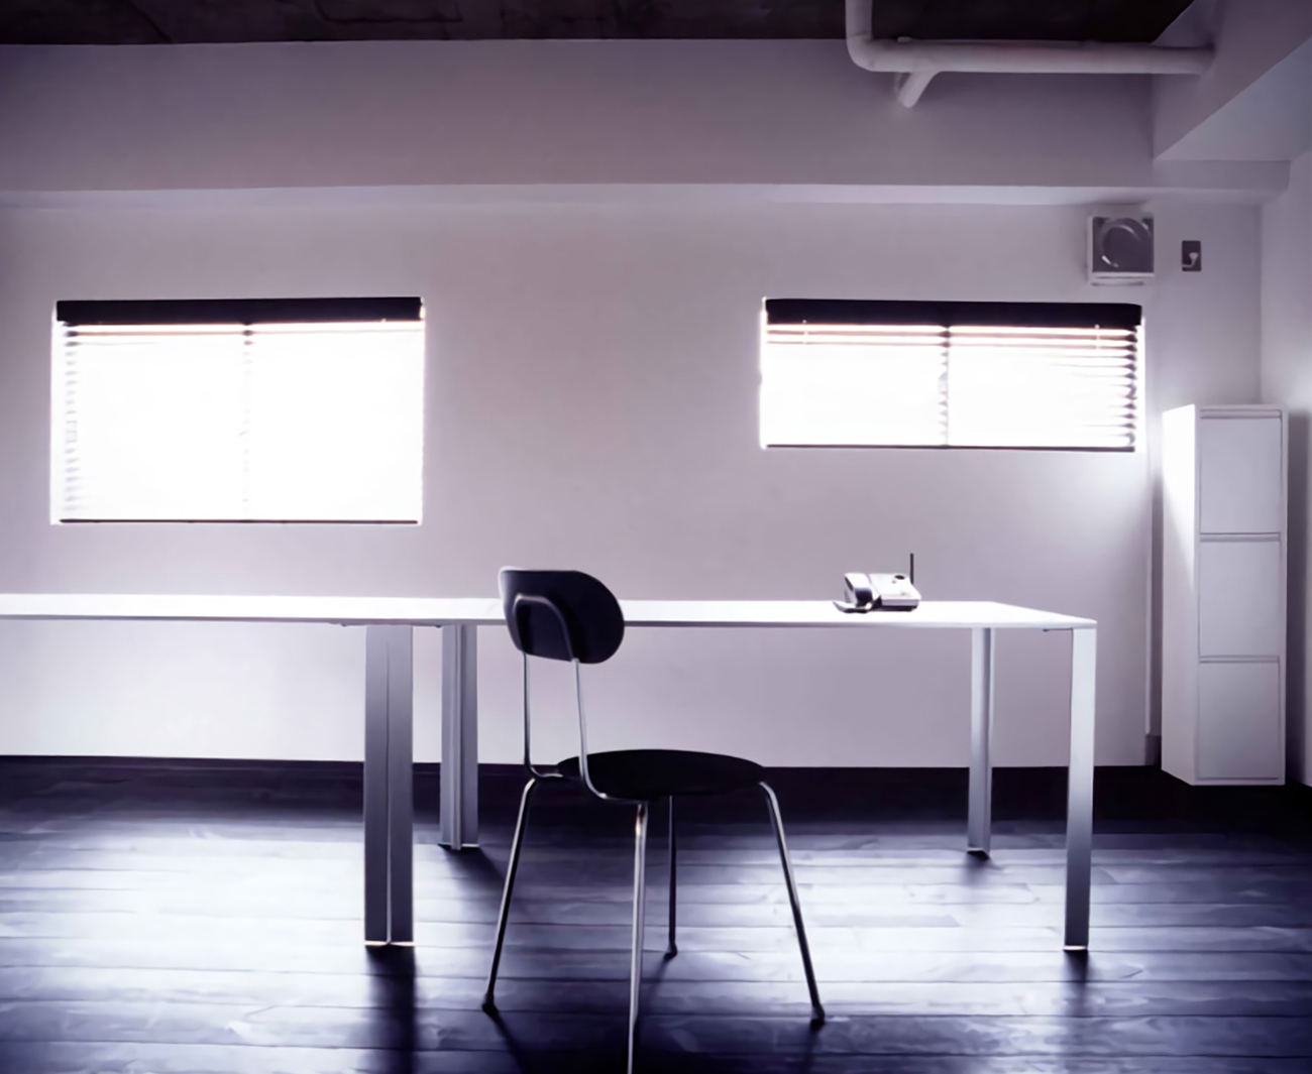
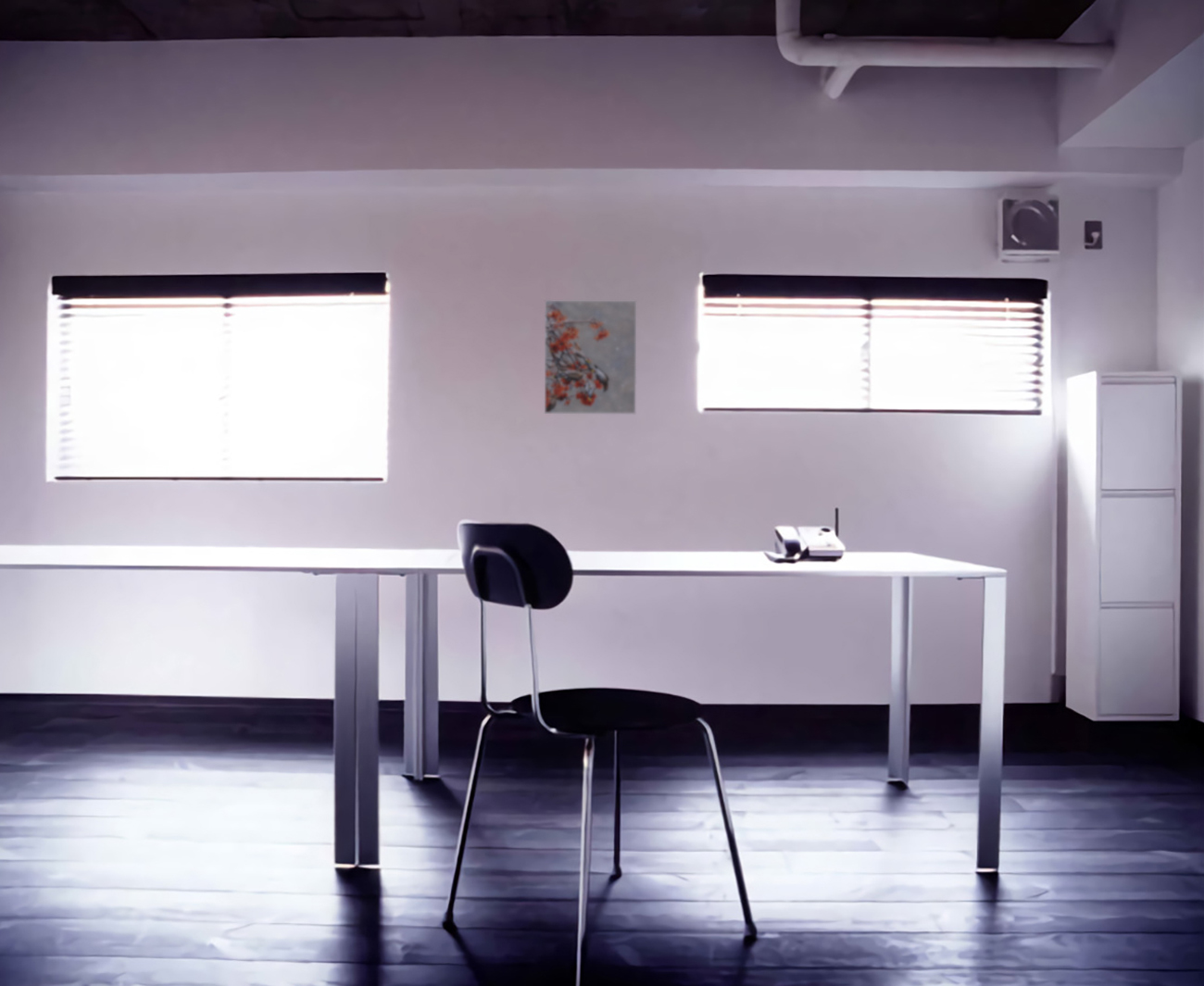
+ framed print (590, 357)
